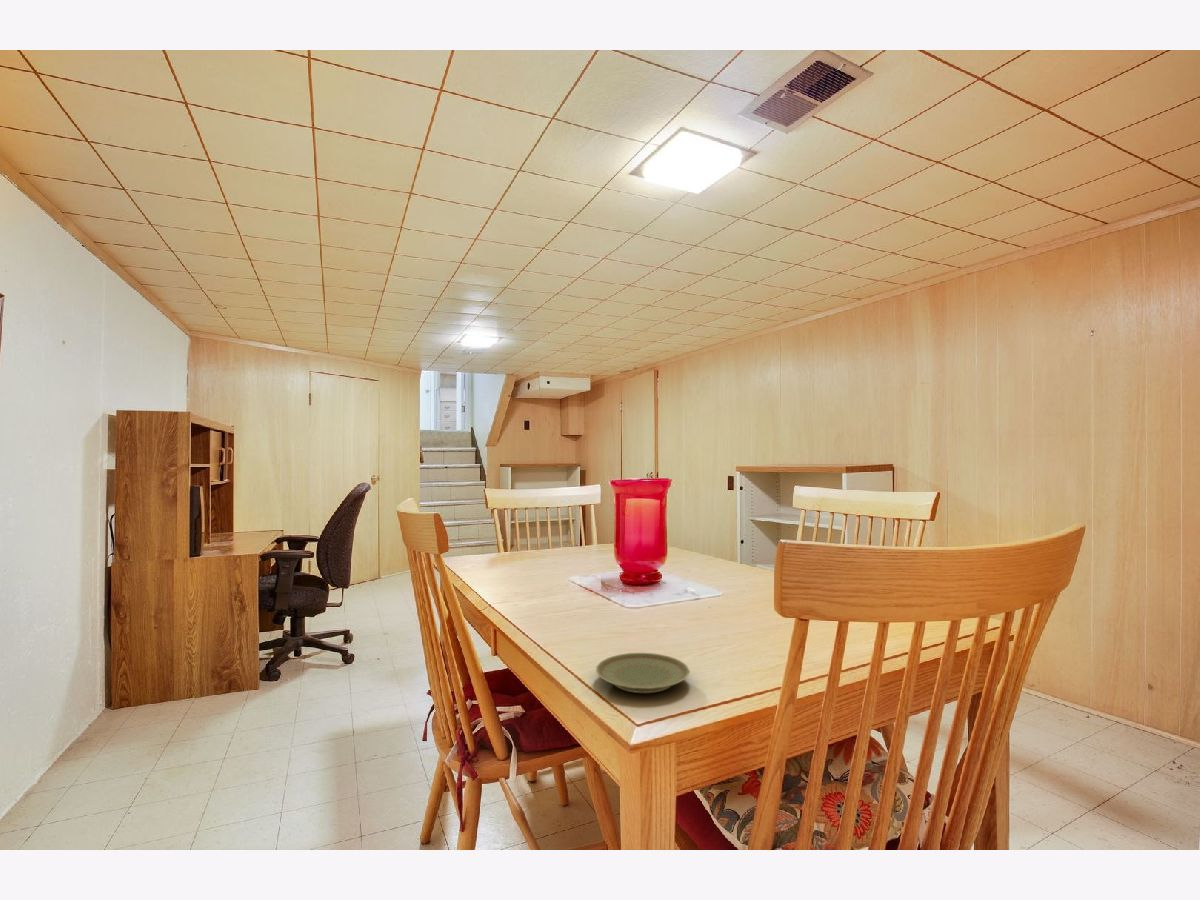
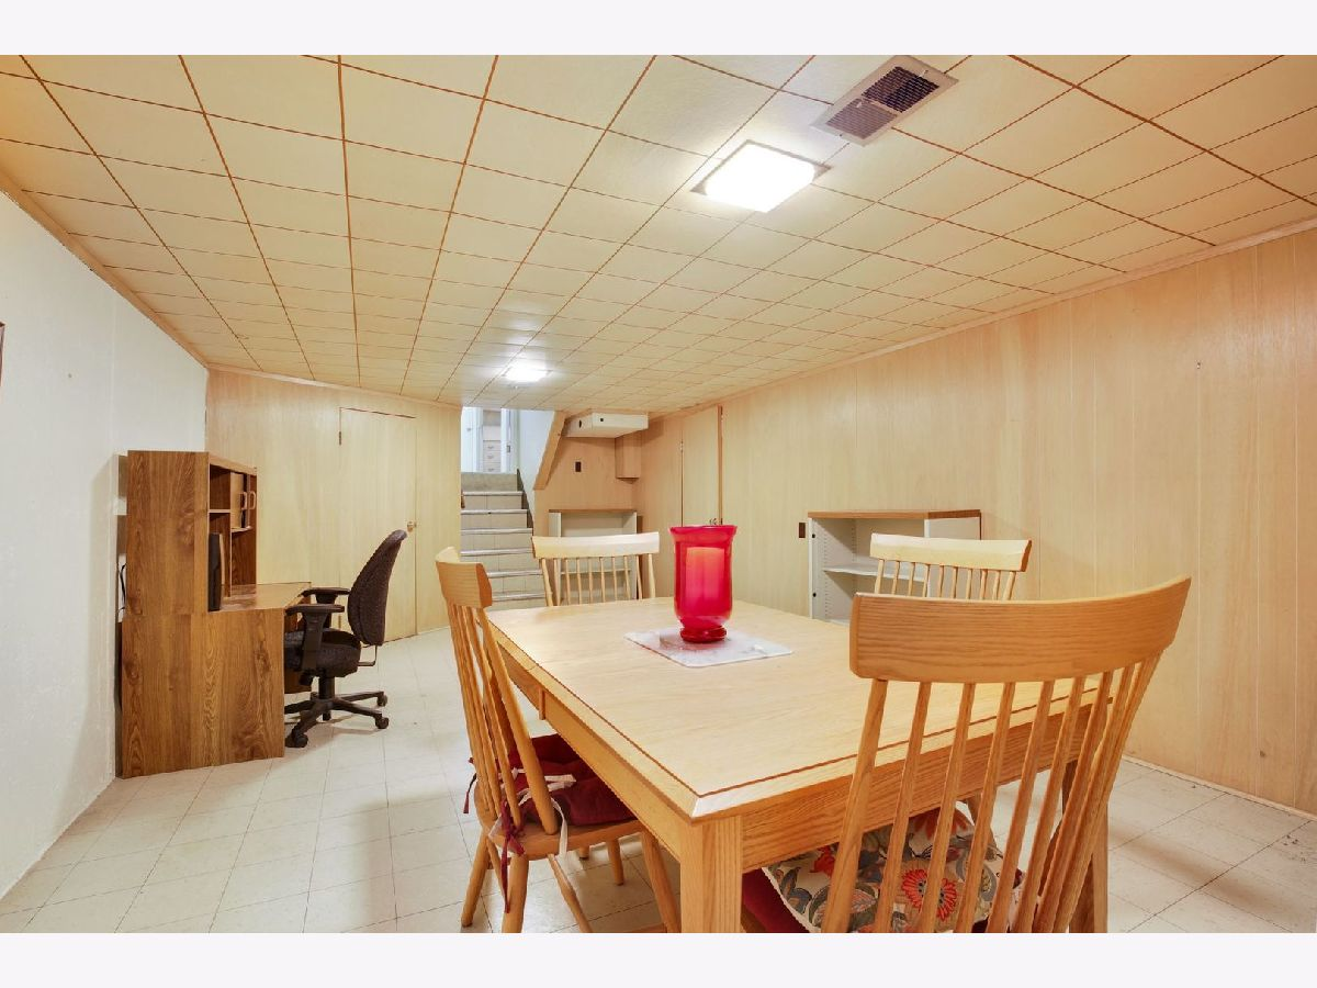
- plate (642, 674)
